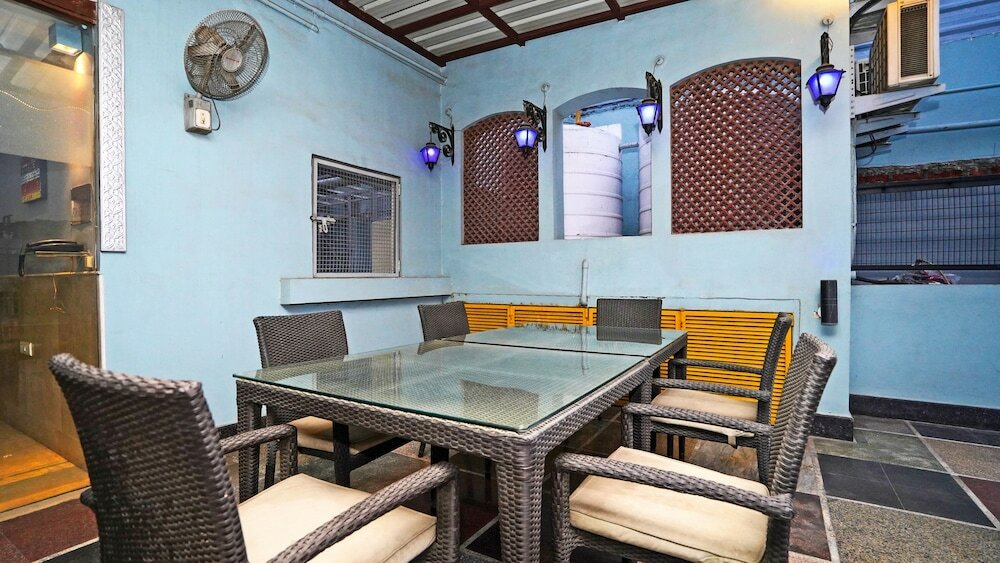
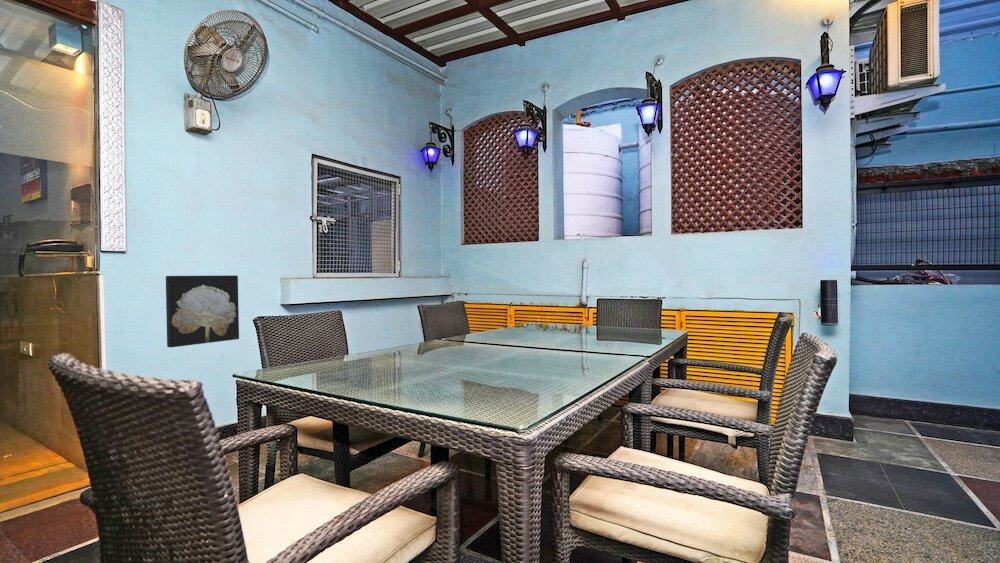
+ wall art (204, 309)
